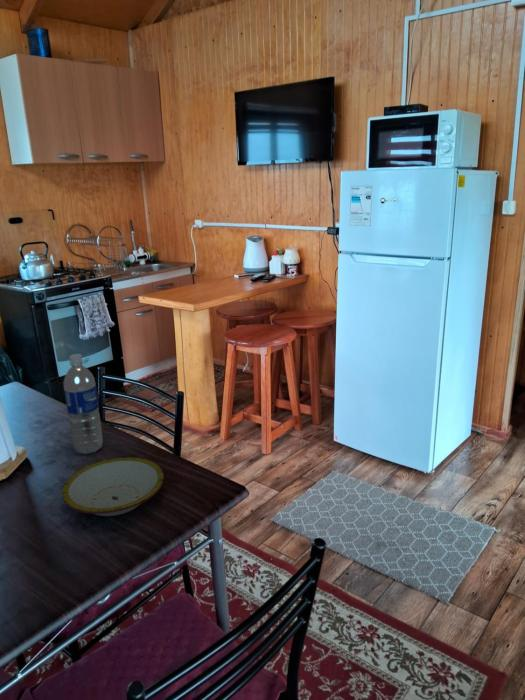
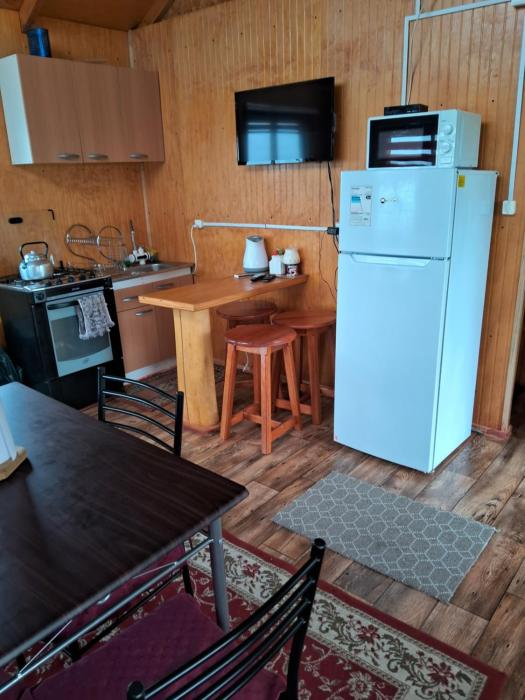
- bowl (115, 491)
- water bottle (82, 403)
